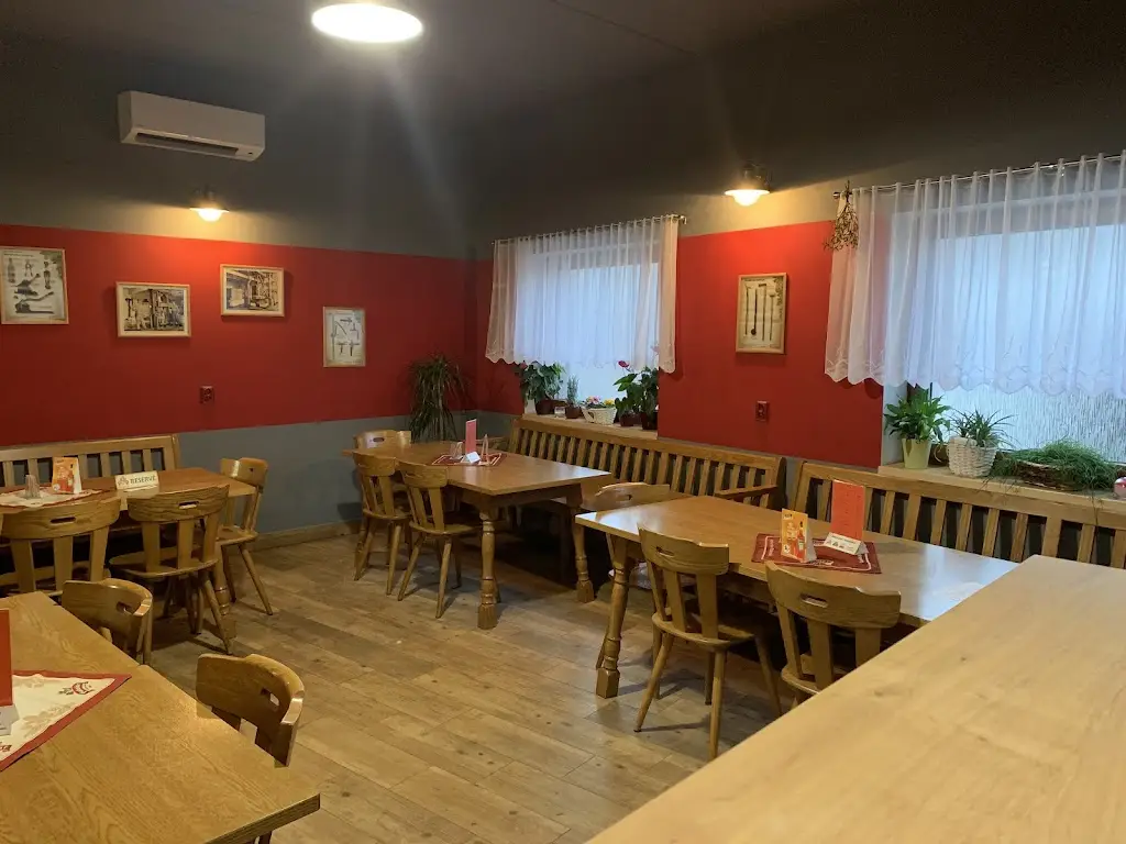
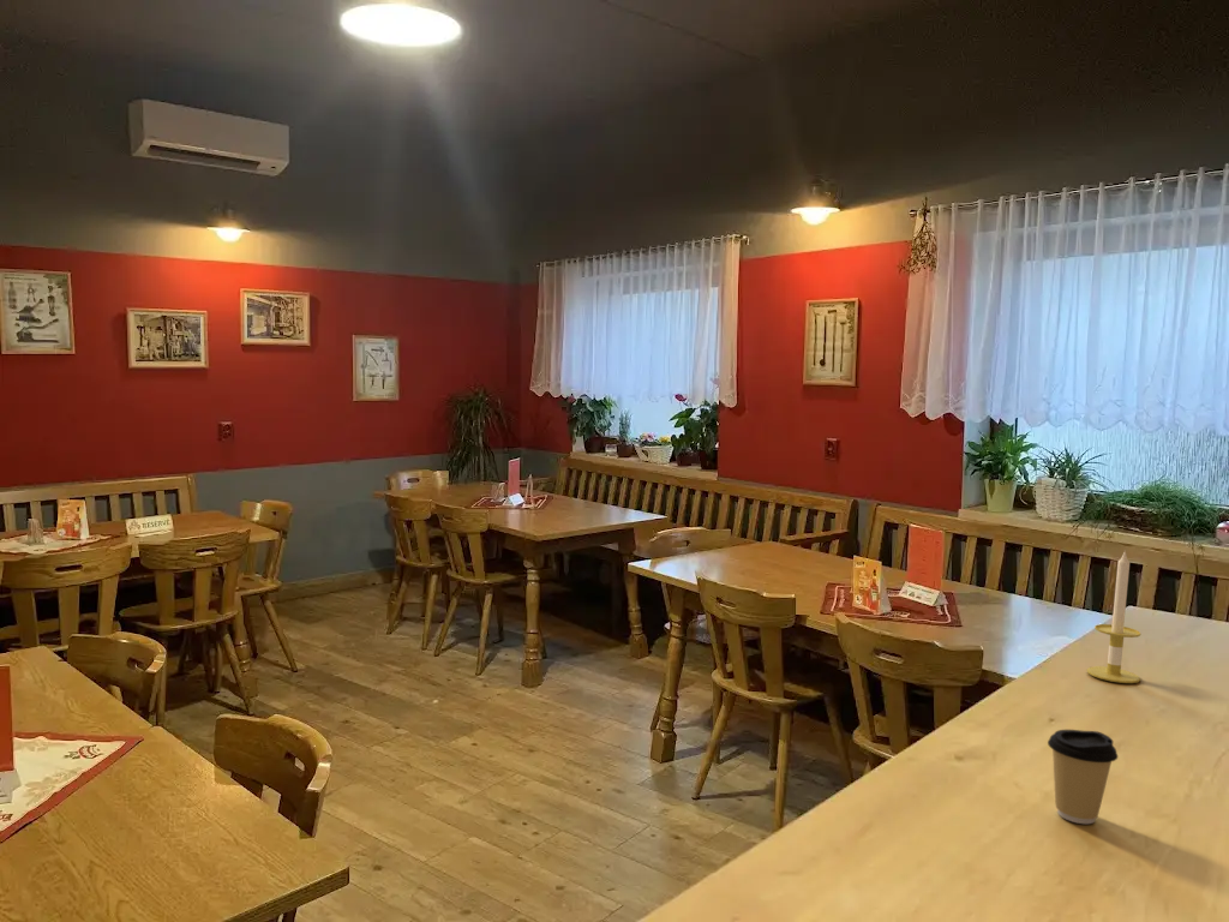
+ coffee cup (1079, 776)
+ candle (1119, 612)
